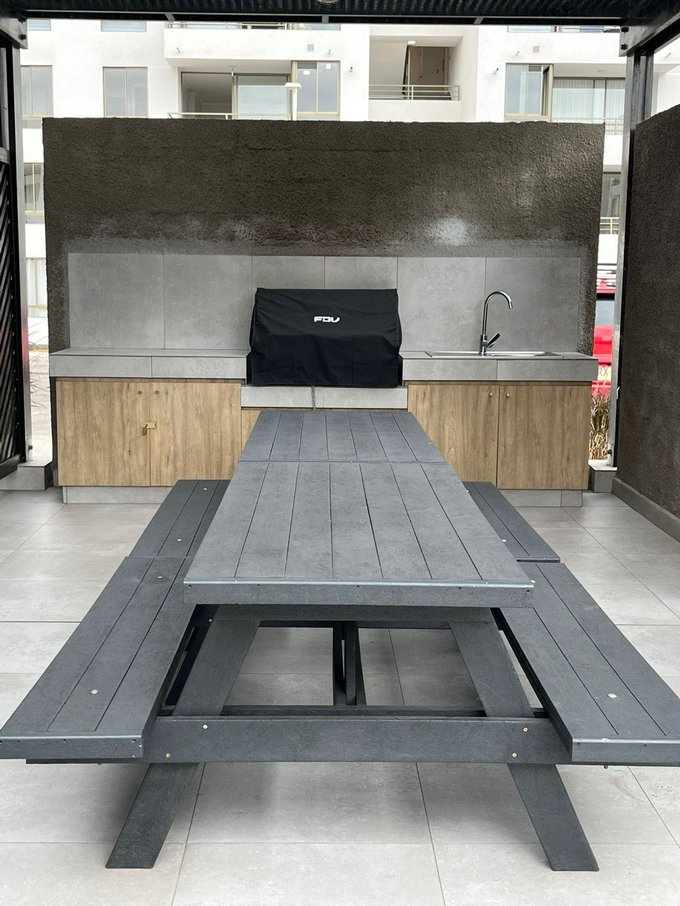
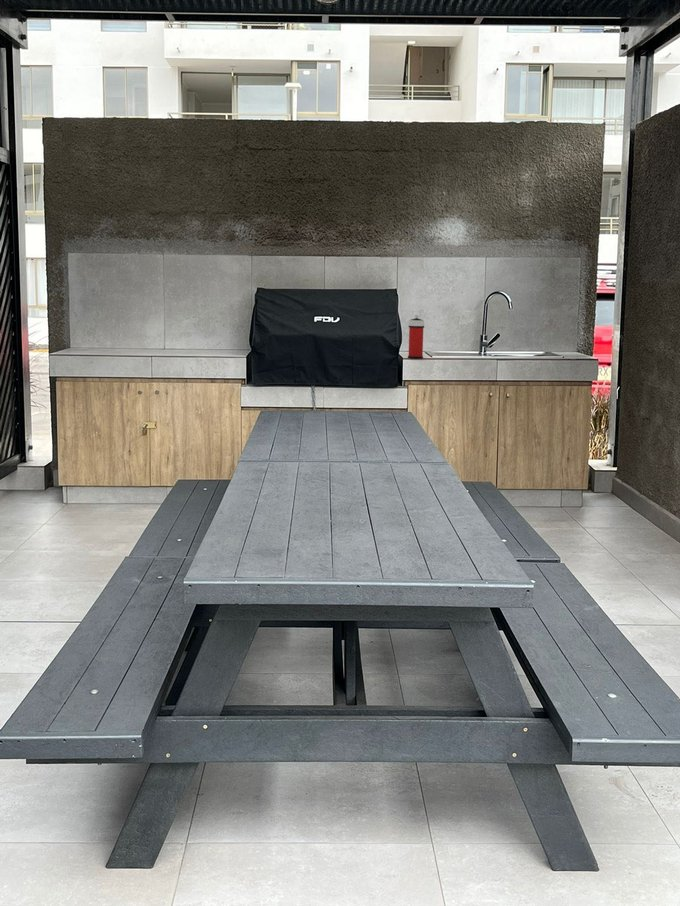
+ spray can (416, 336)
